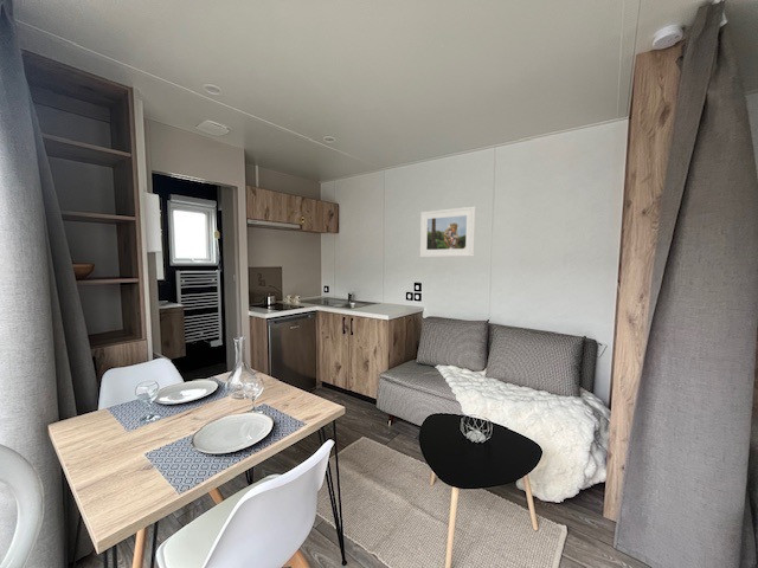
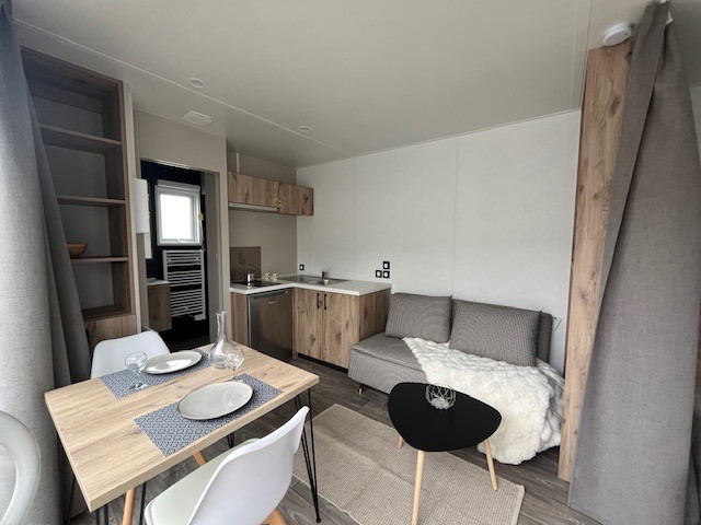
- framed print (445, 233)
